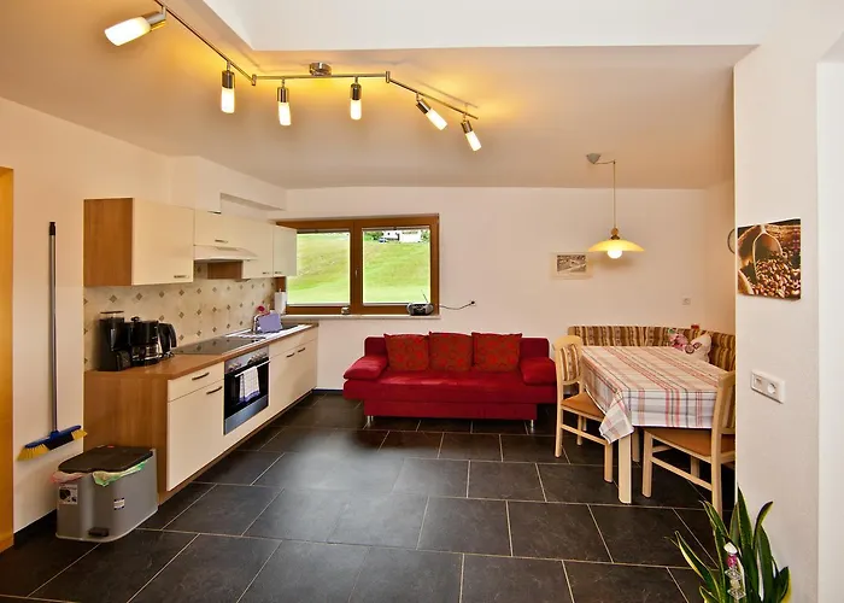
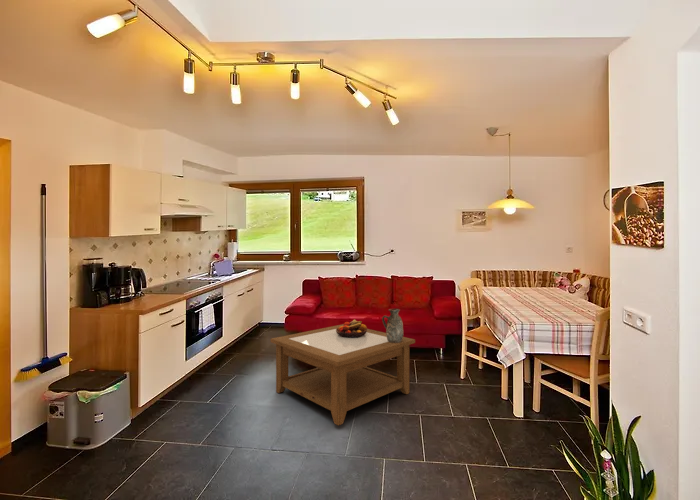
+ decorative vase (392, 324)
+ coffee table (342, 365)
+ fruit bowl (351, 327)
